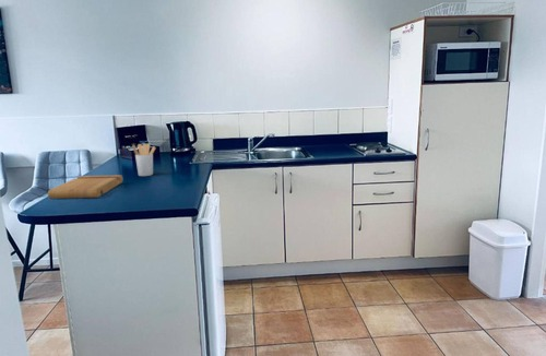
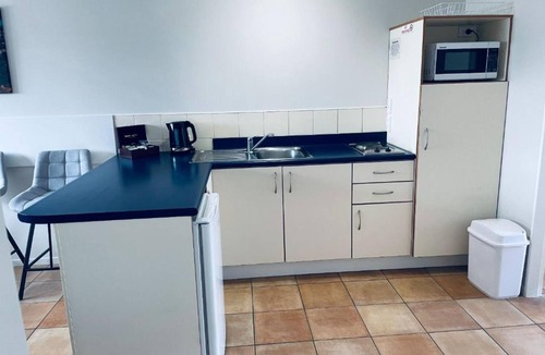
- cutting board (88, 186)
- utensil holder (144, 158)
